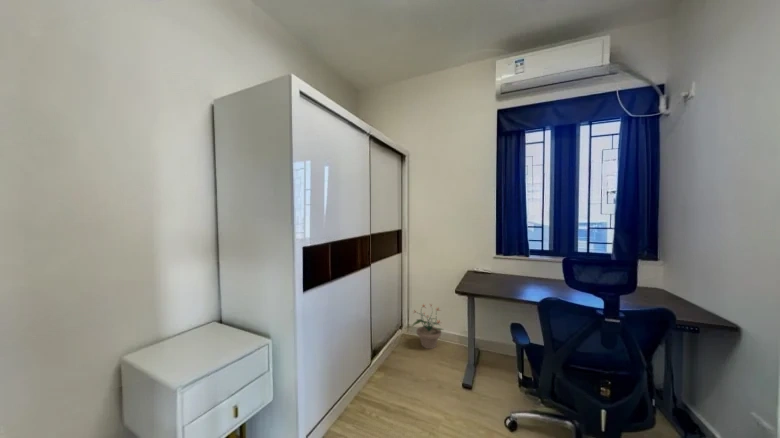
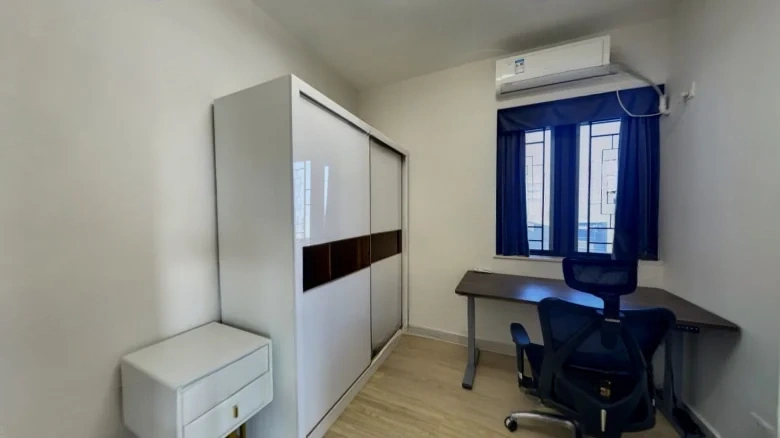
- potted plant (428, 325)
